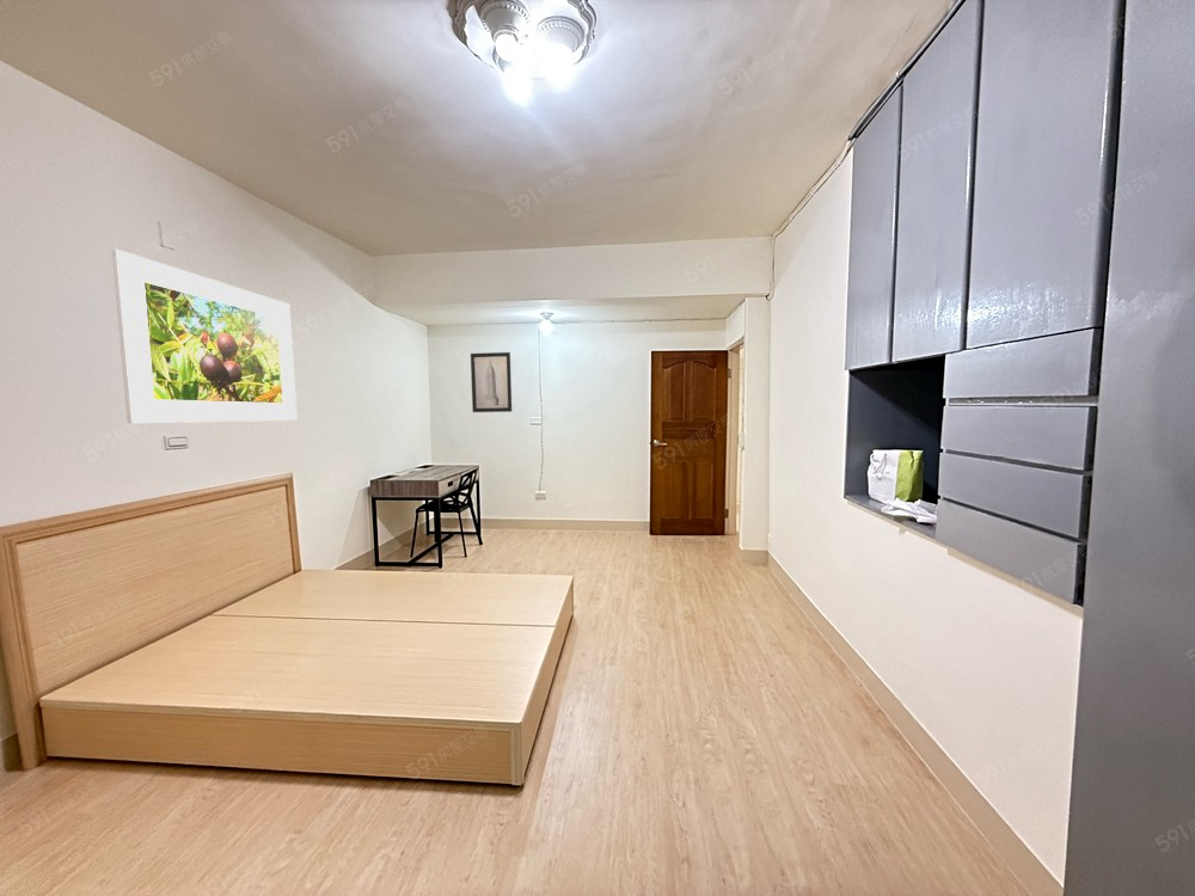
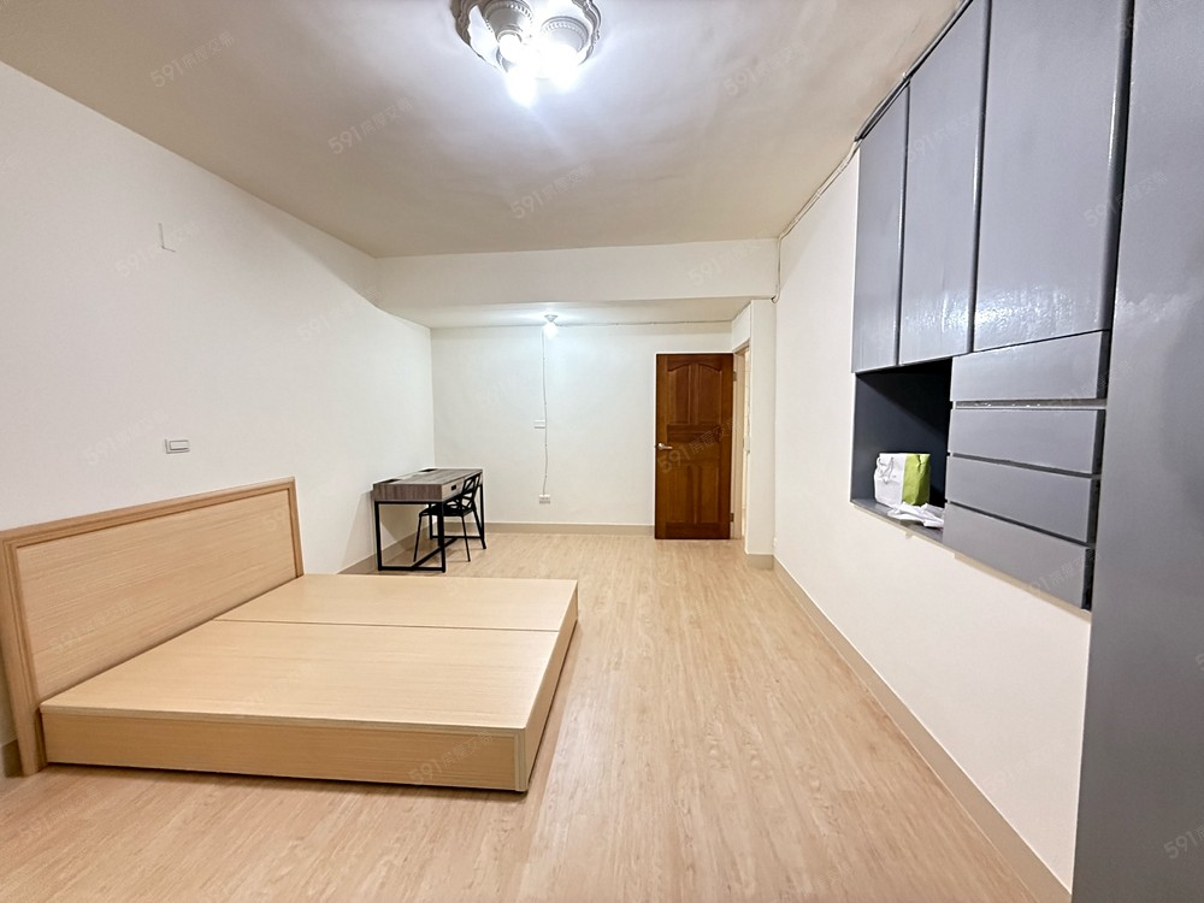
- wall art (491, 382)
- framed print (223, 352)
